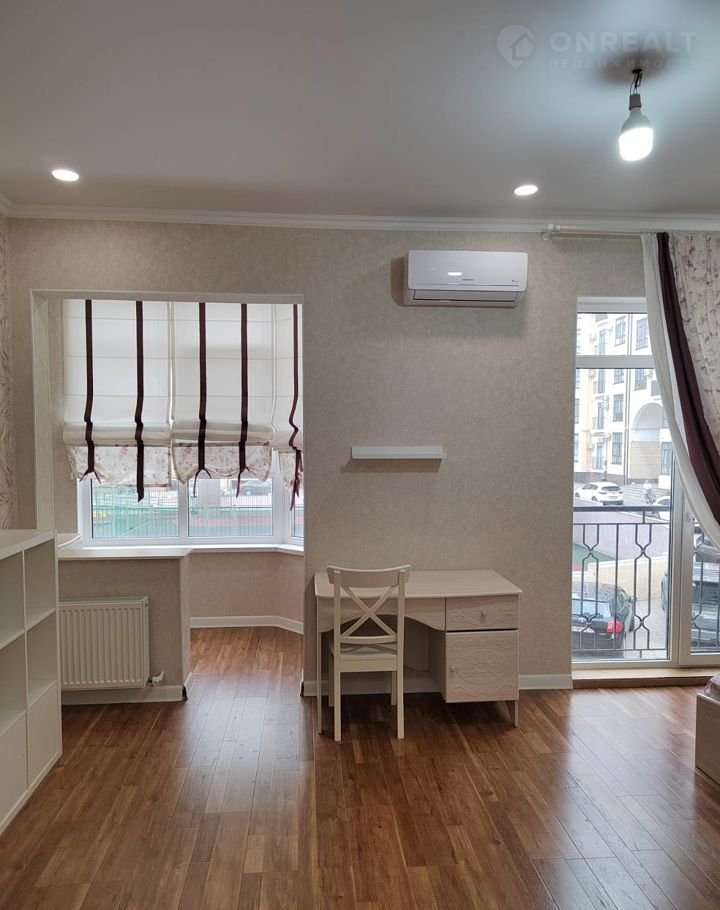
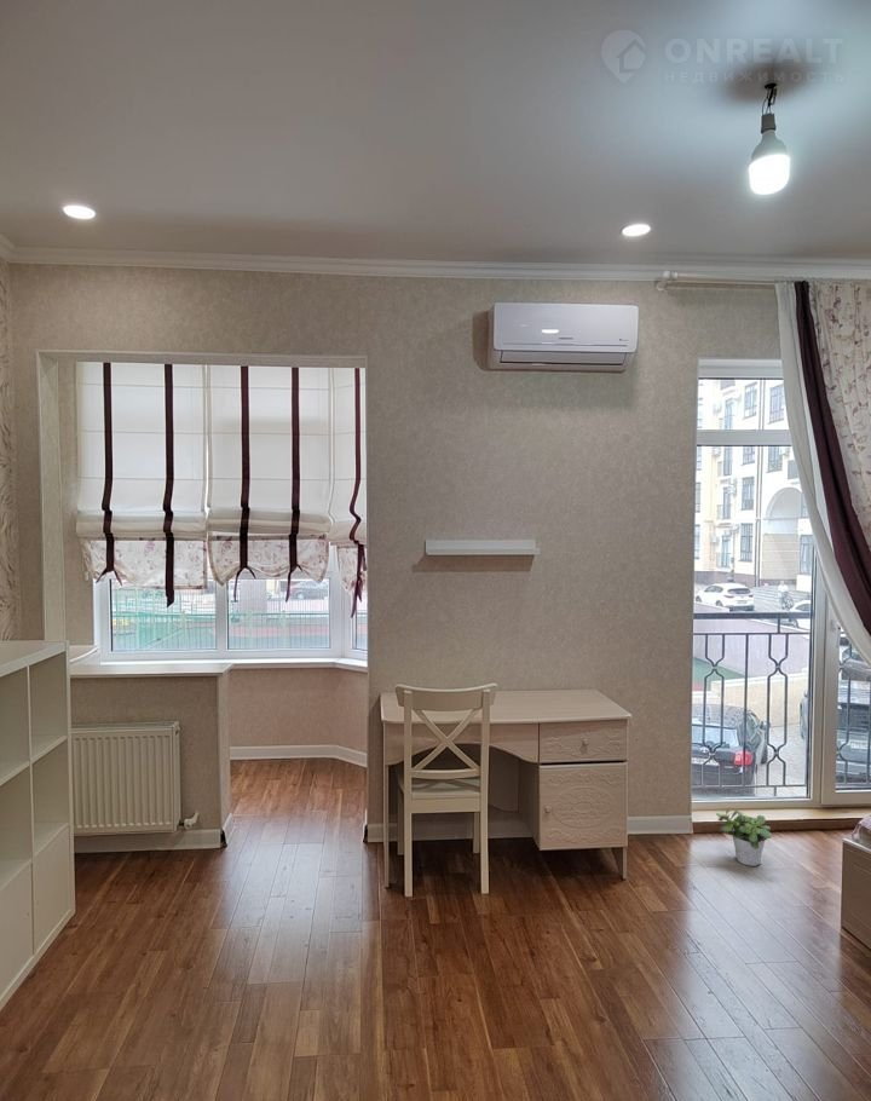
+ potted plant (744, 836)
